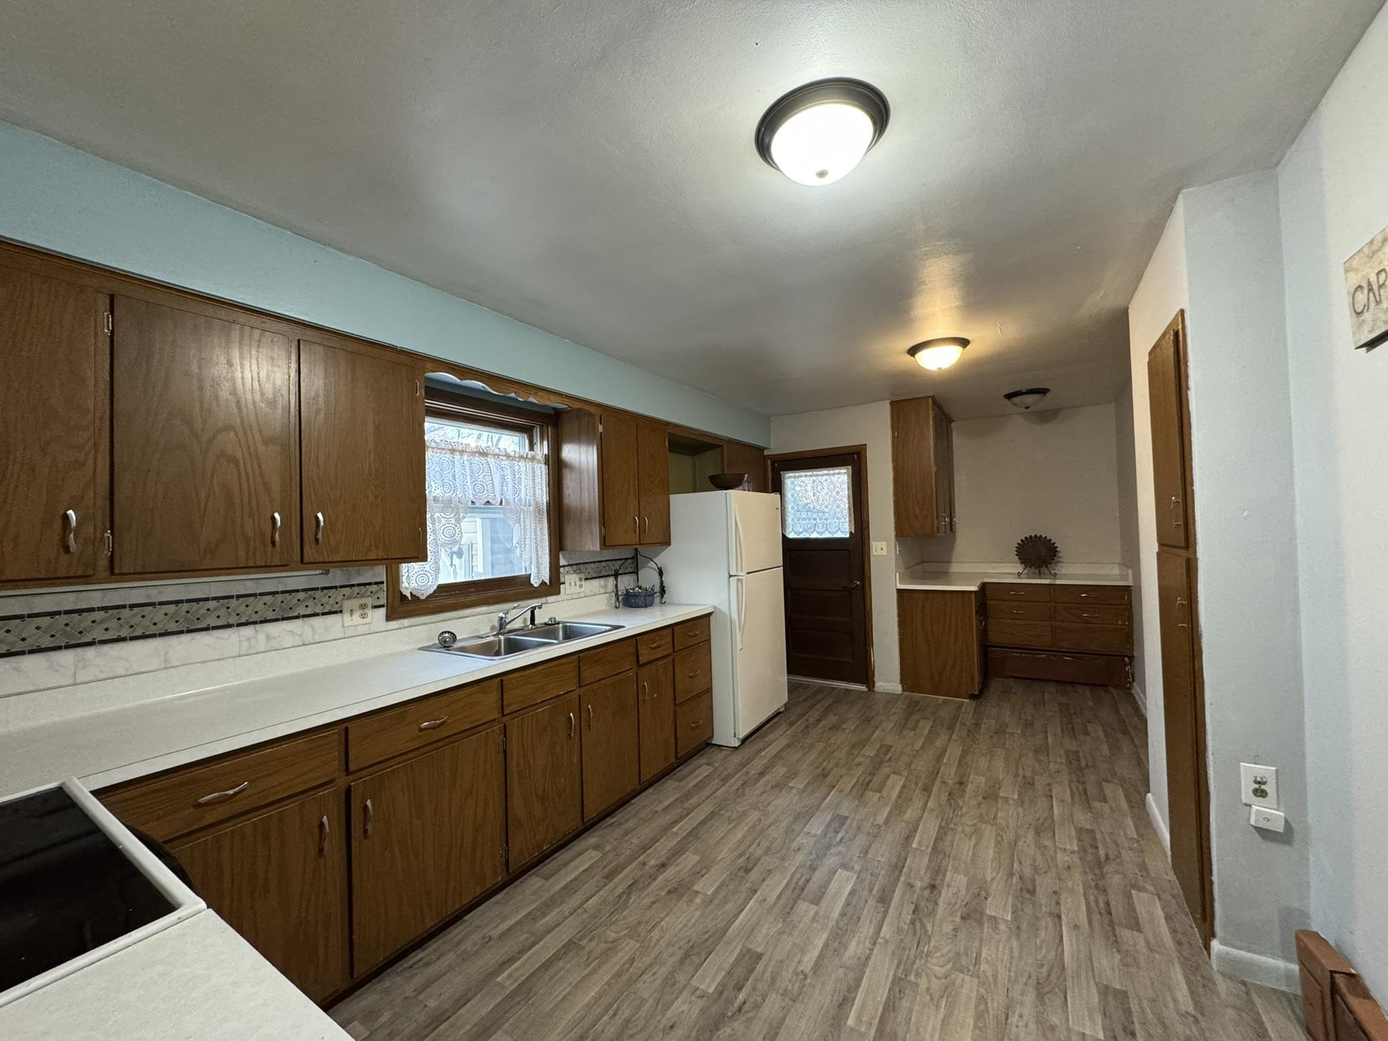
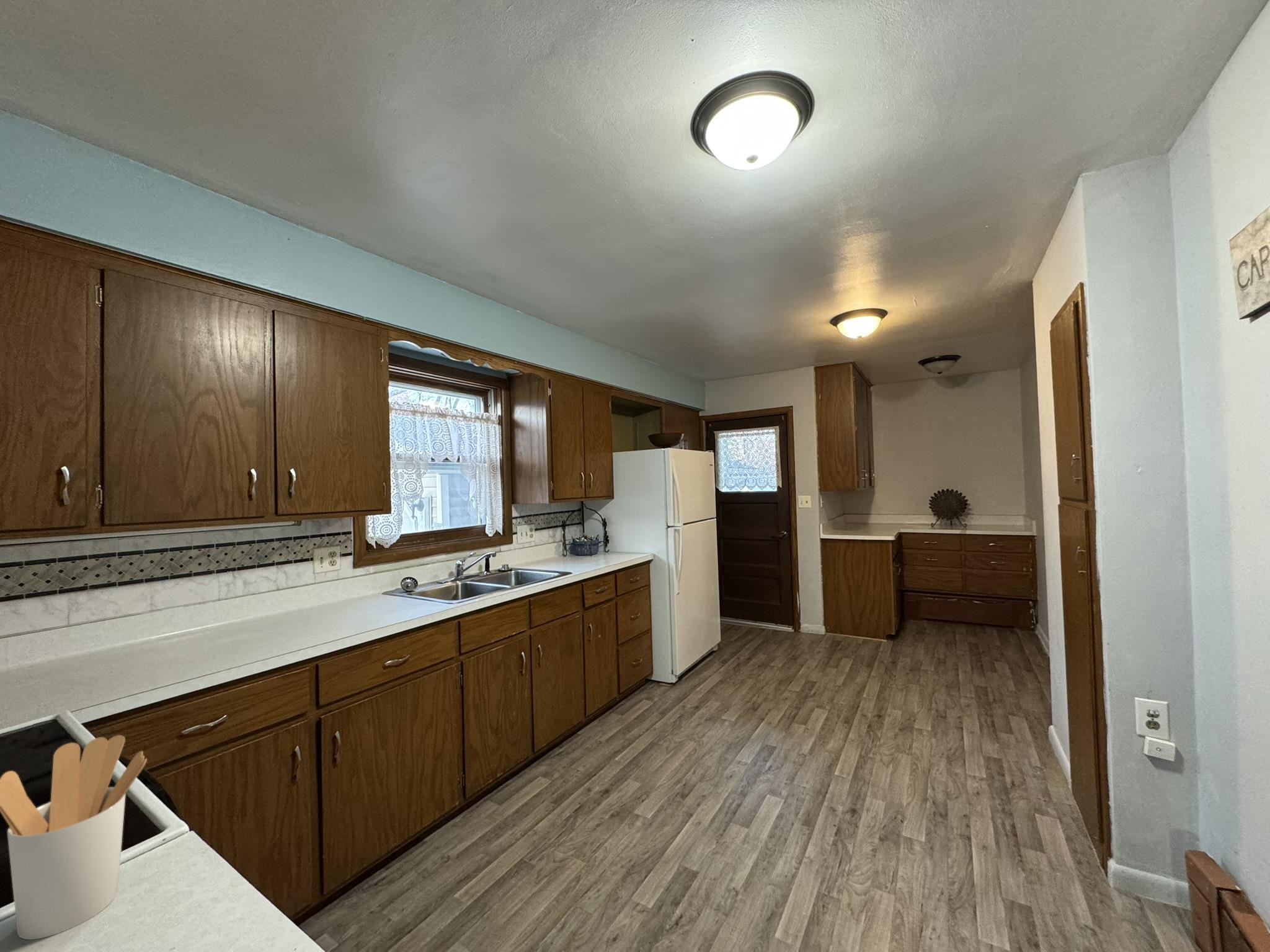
+ utensil holder (76, 824)
